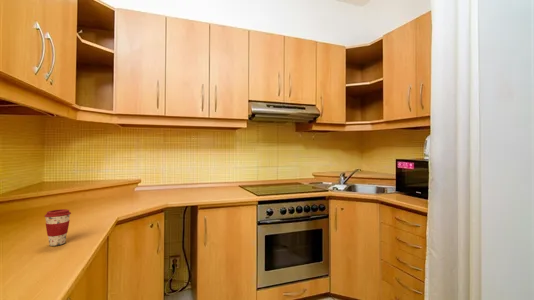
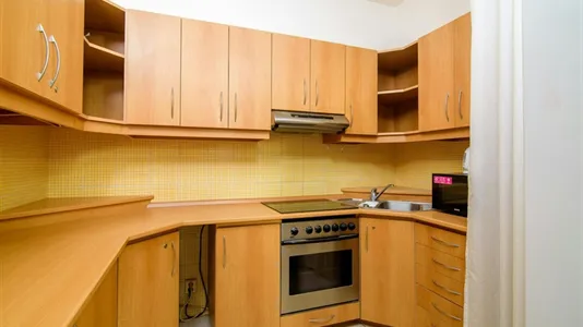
- coffee cup (57, 227)
